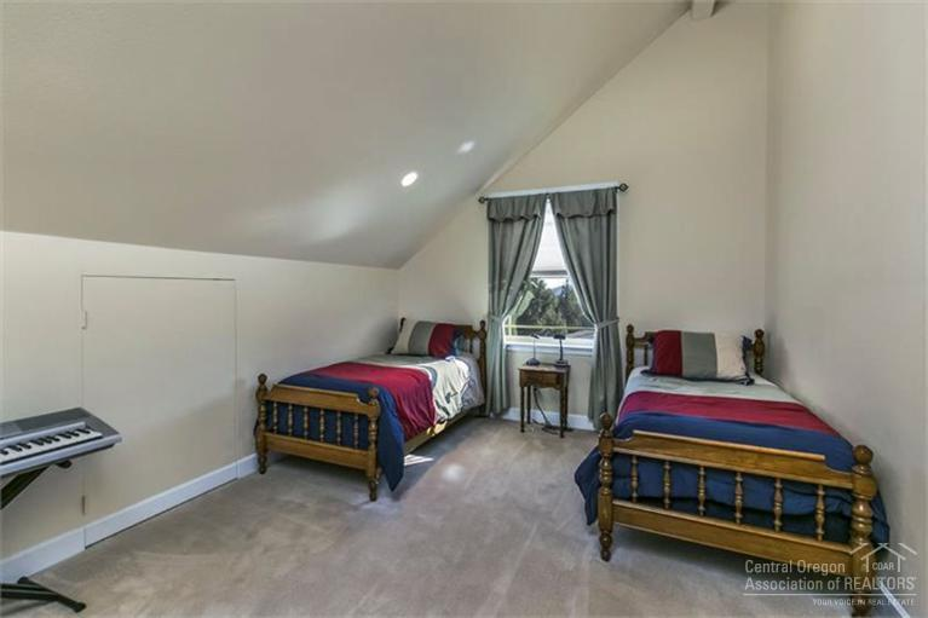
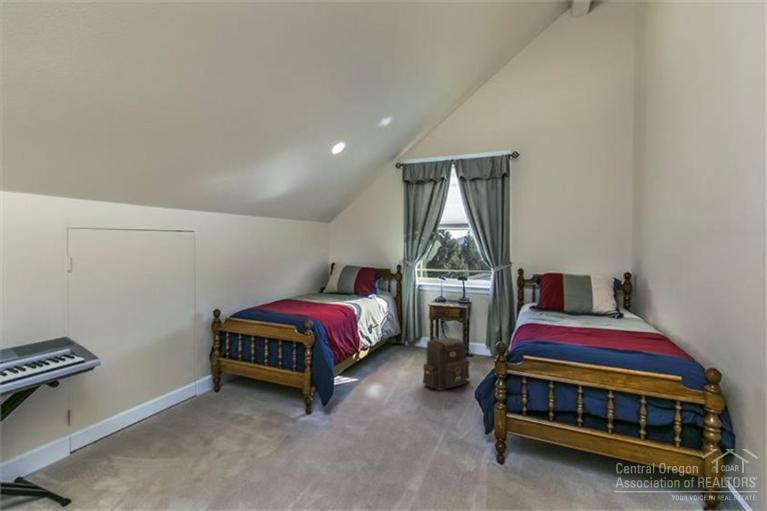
+ backpack (446, 360)
